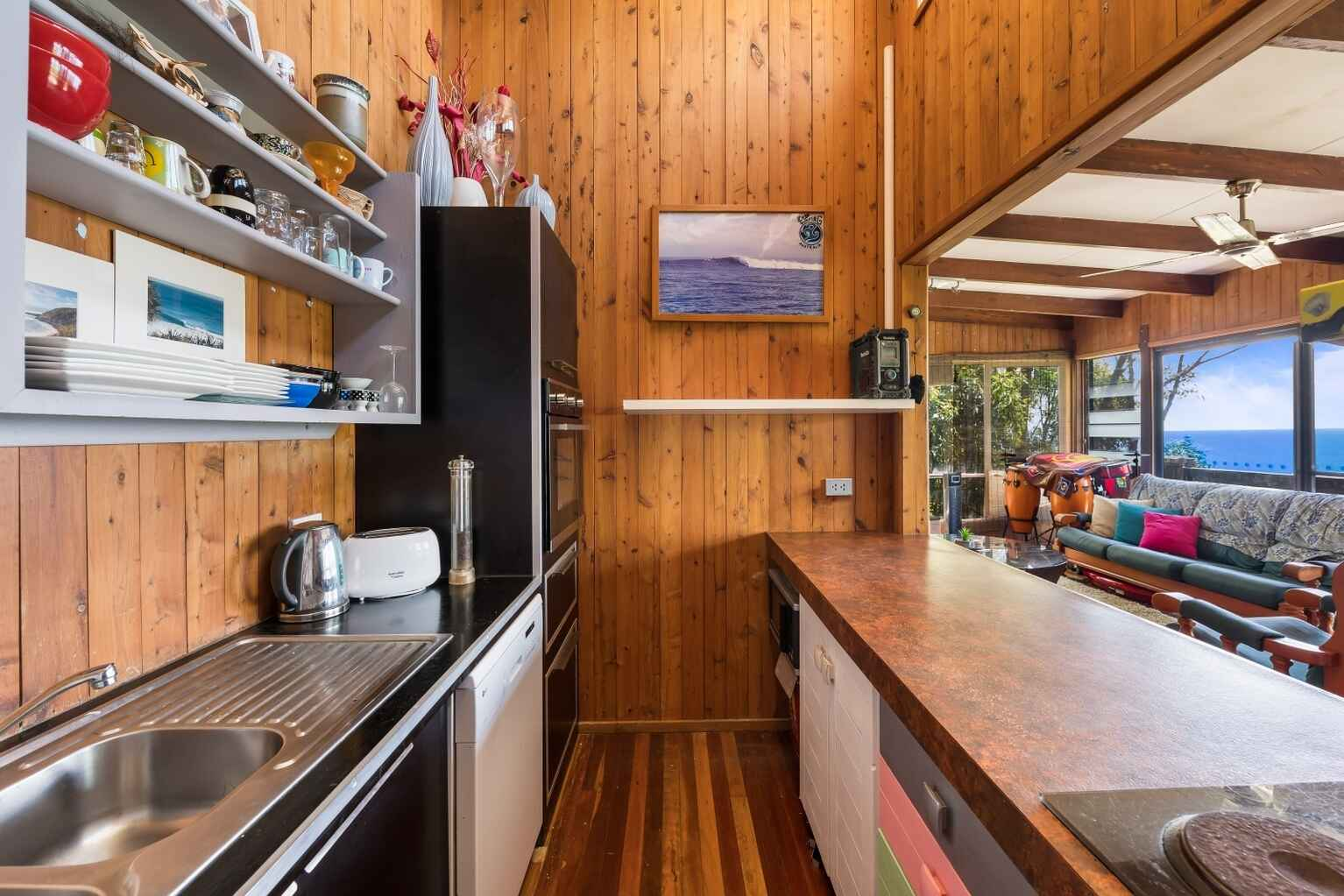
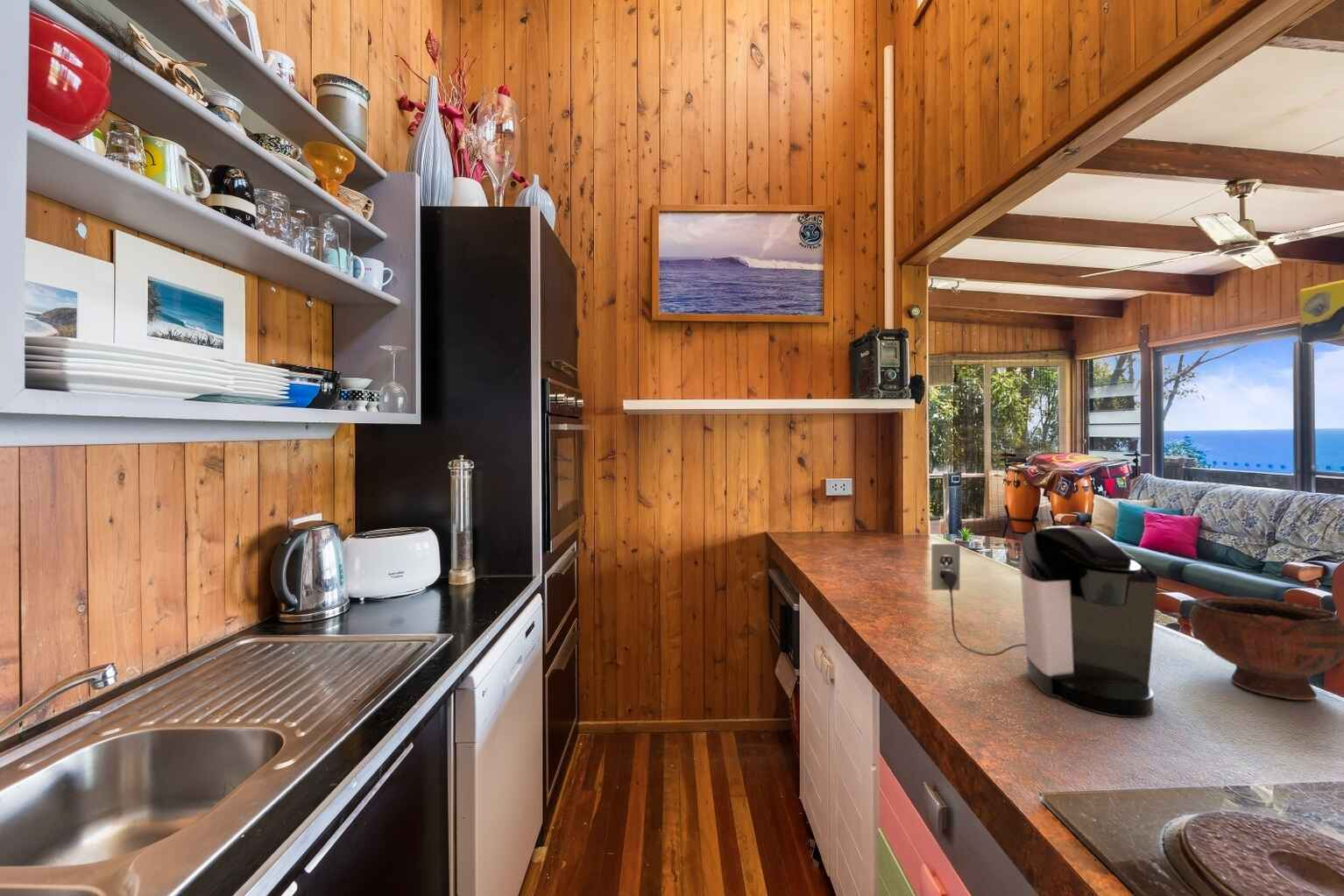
+ bowl (1262, 645)
+ coffee maker (1048, 606)
